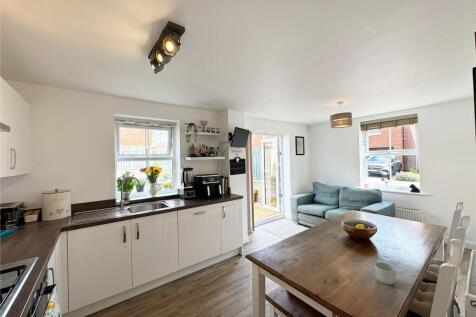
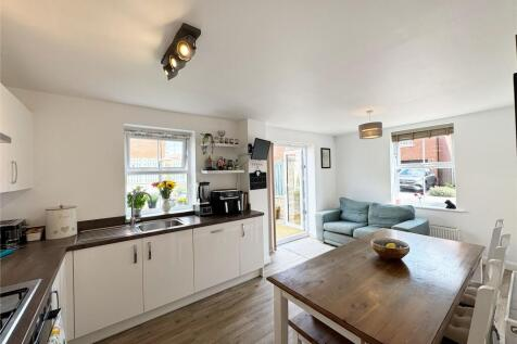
- mug (386, 272)
